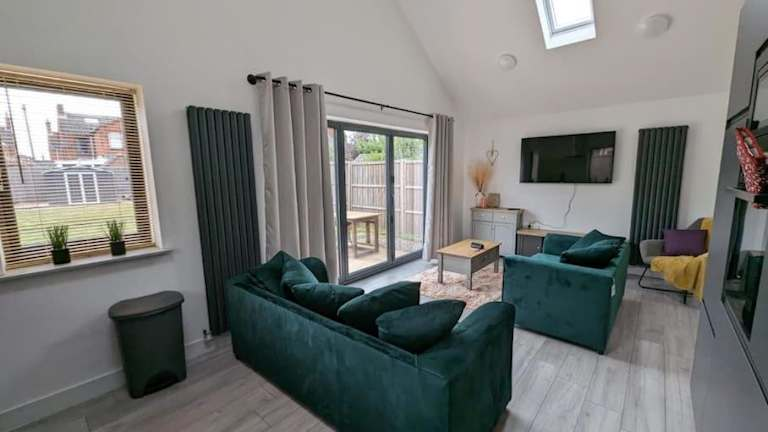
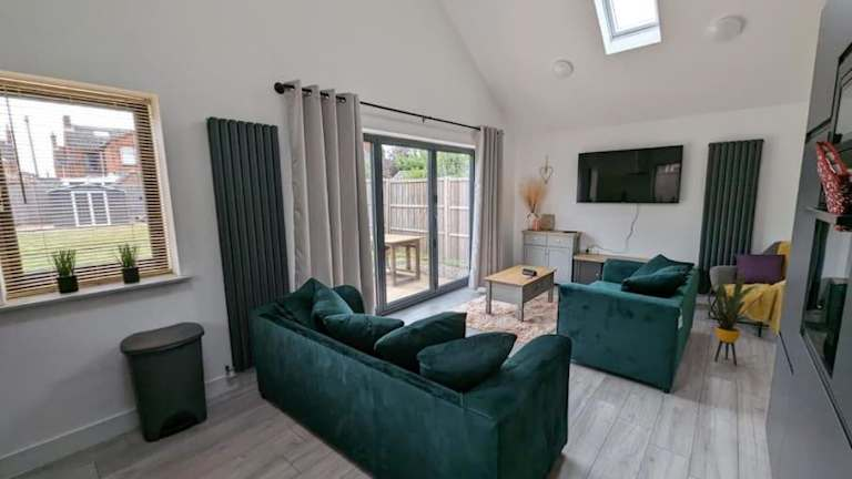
+ house plant (734, 318)
